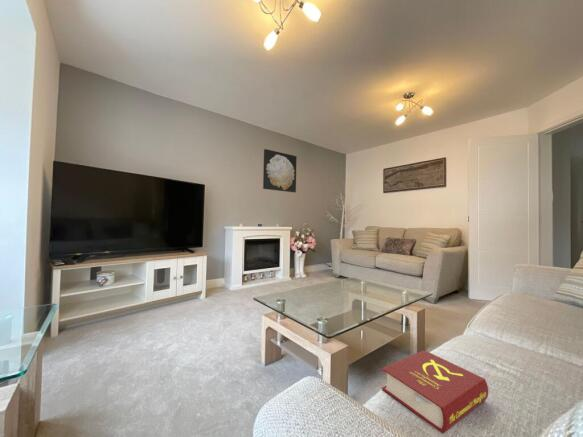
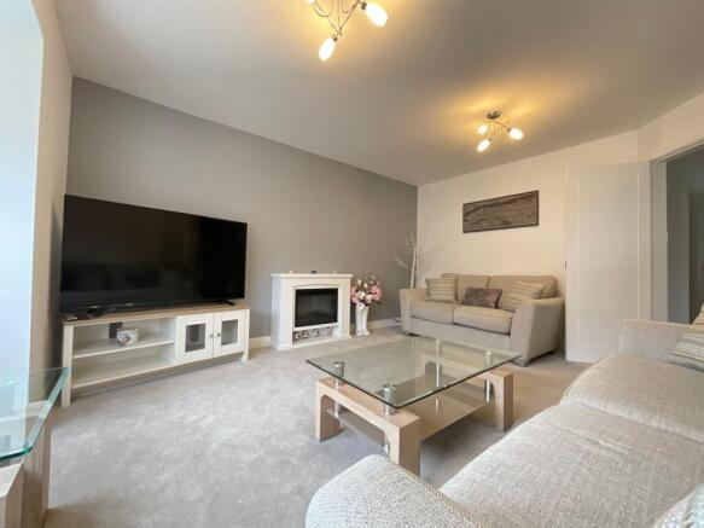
- wall art (280, 171)
- book (432, 384)
